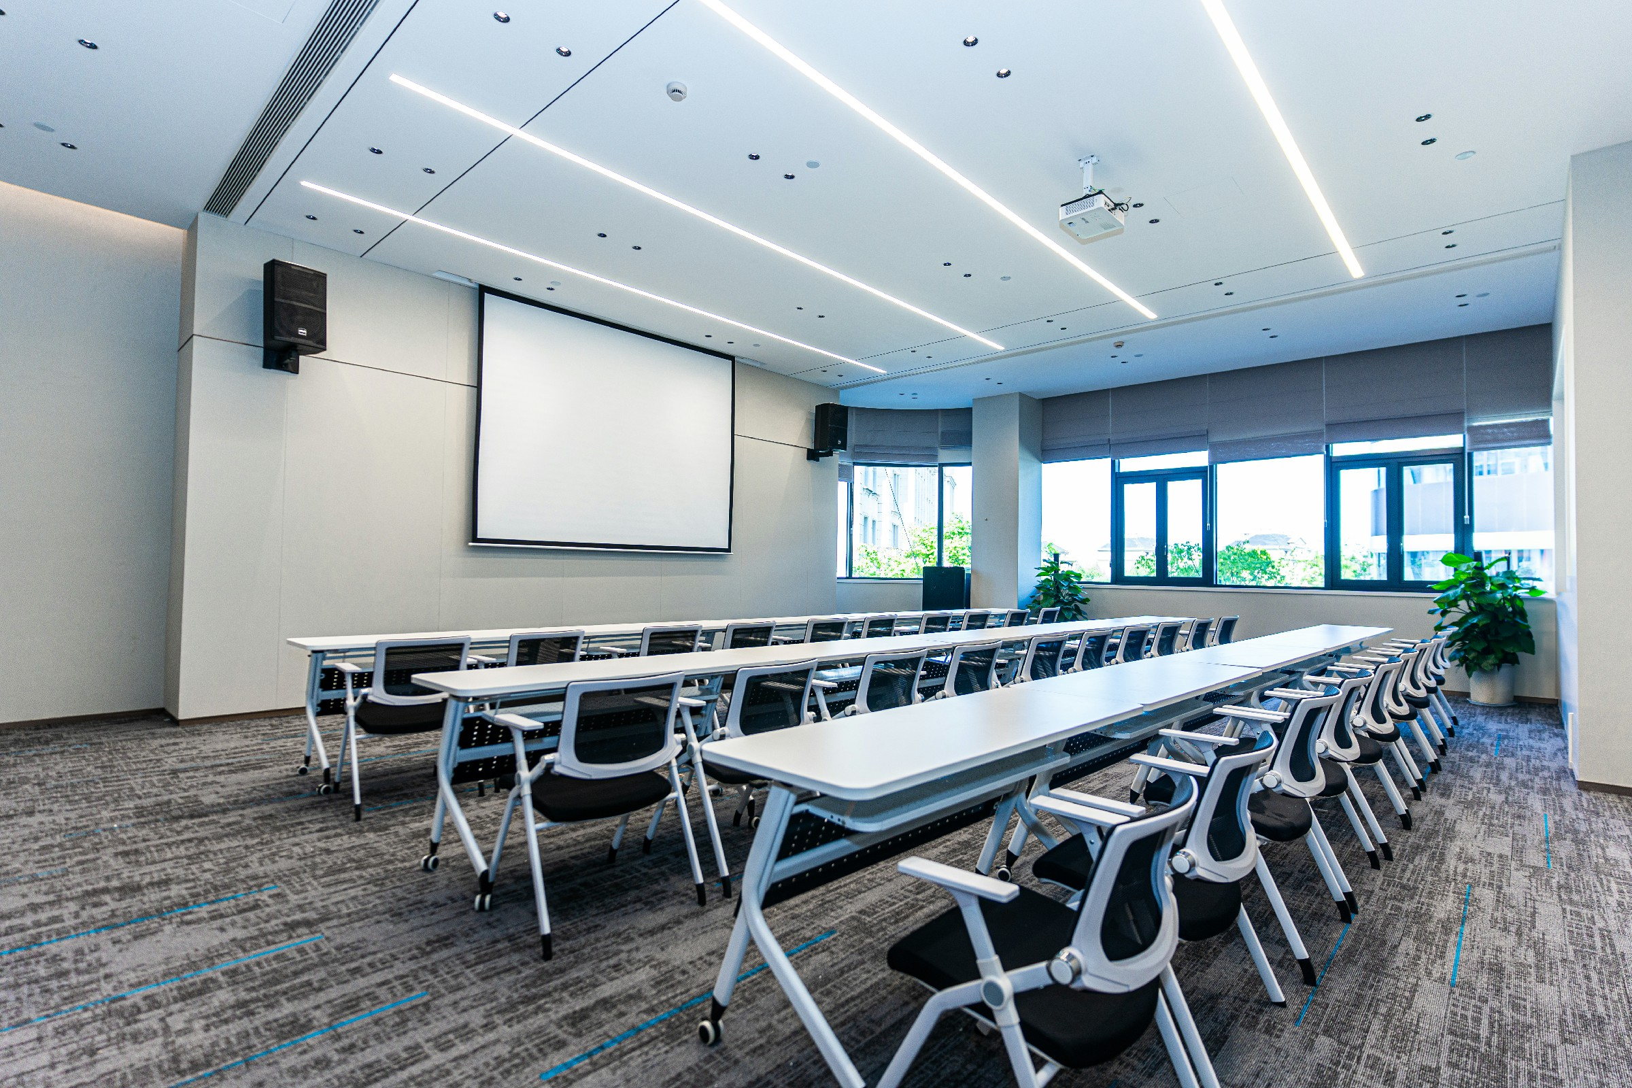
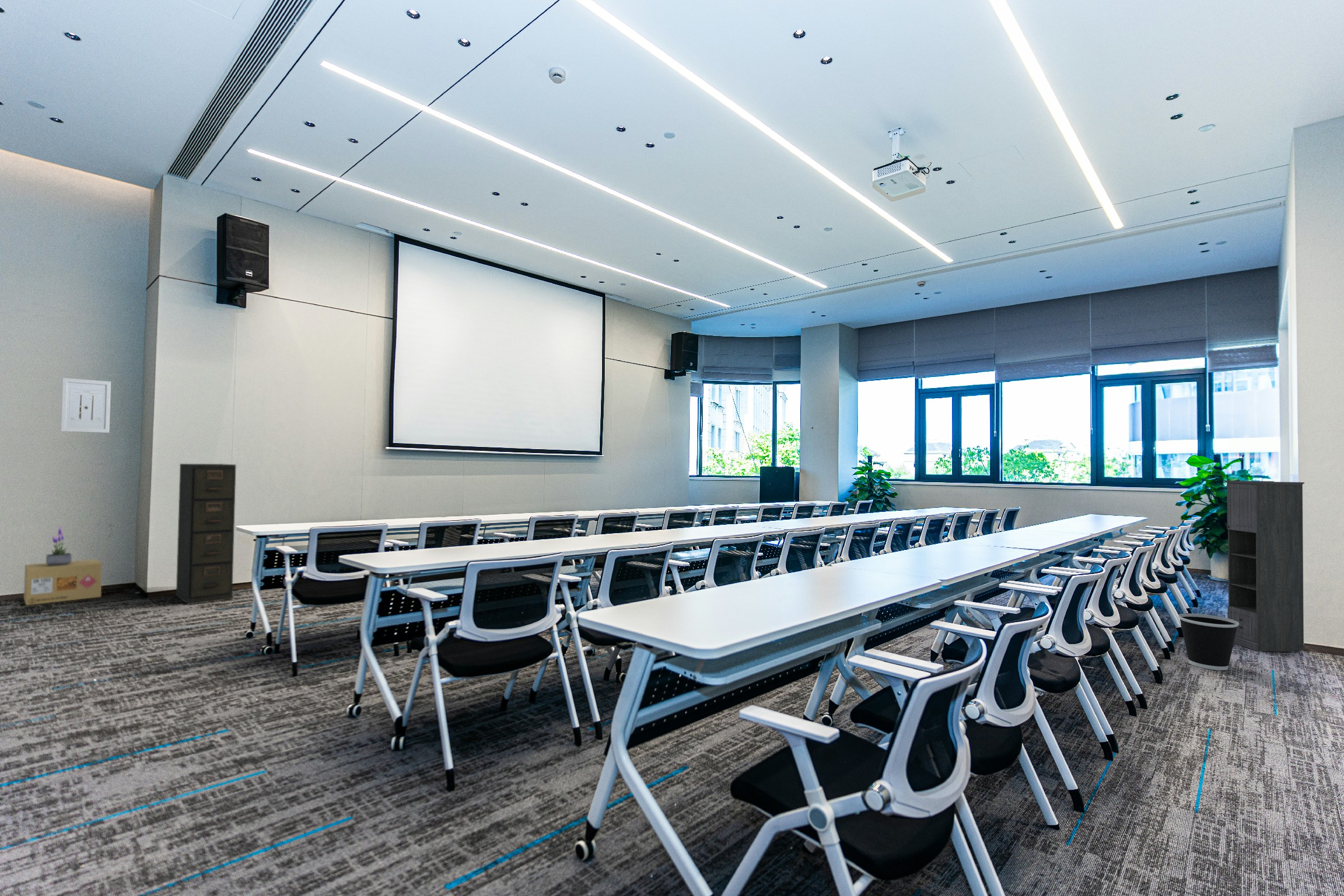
+ potted plant (59, 544)
+ filing cabinet (206, 530)
+ storage cabinet (1263, 563)
+ wastebasket (1208, 642)
+ wall art (86, 405)
+ cardboard box (63, 581)
